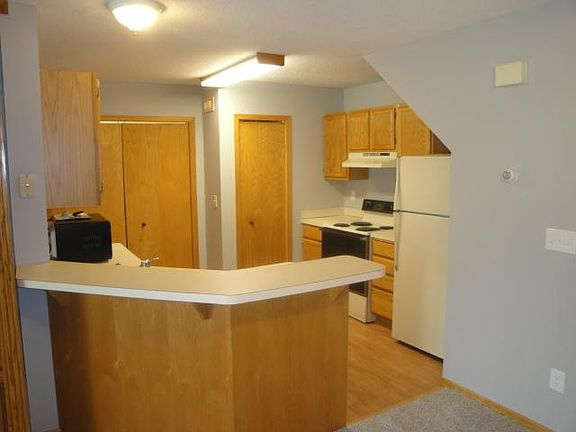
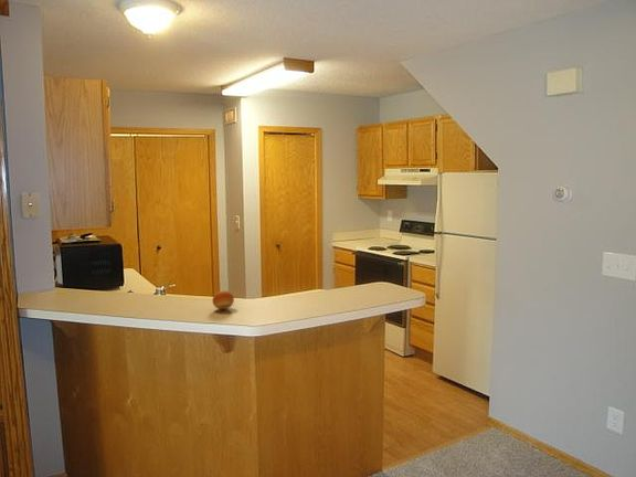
+ fruit (223, 299)
